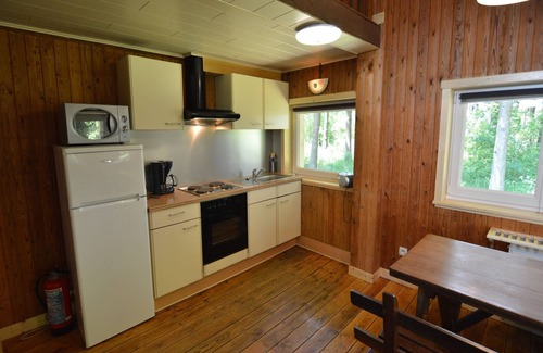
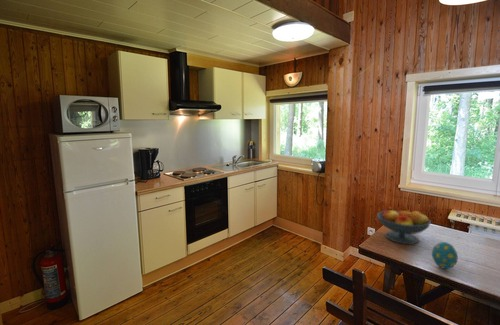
+ fruit bowl (402, 224)
+ decorative egg (444, 255)
